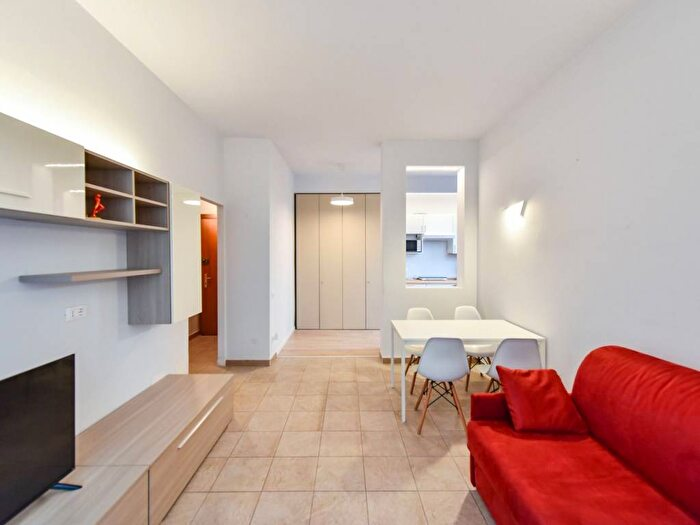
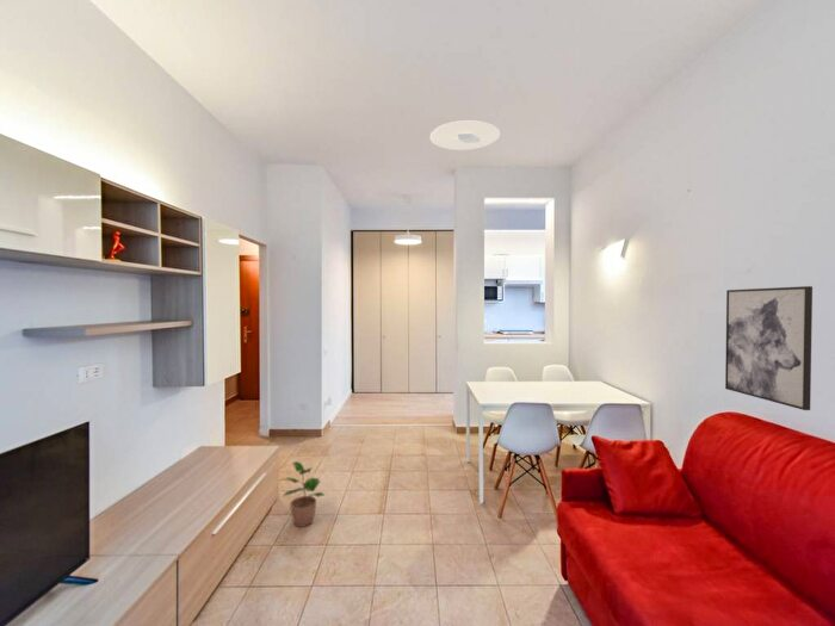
+ ceiling light (464, 132)
+ potted plant (303, 491)
+ wall art (763, 343)
